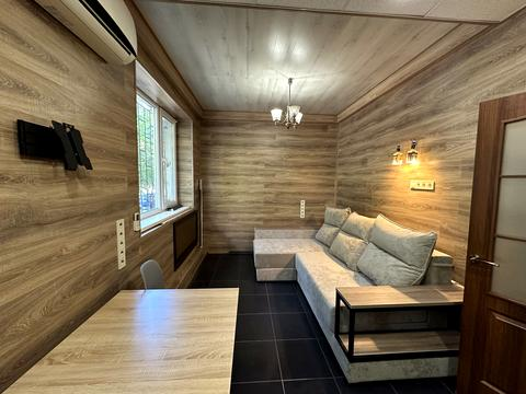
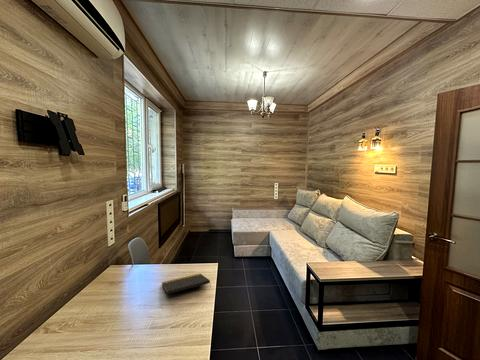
+ notepad (185, 282)
